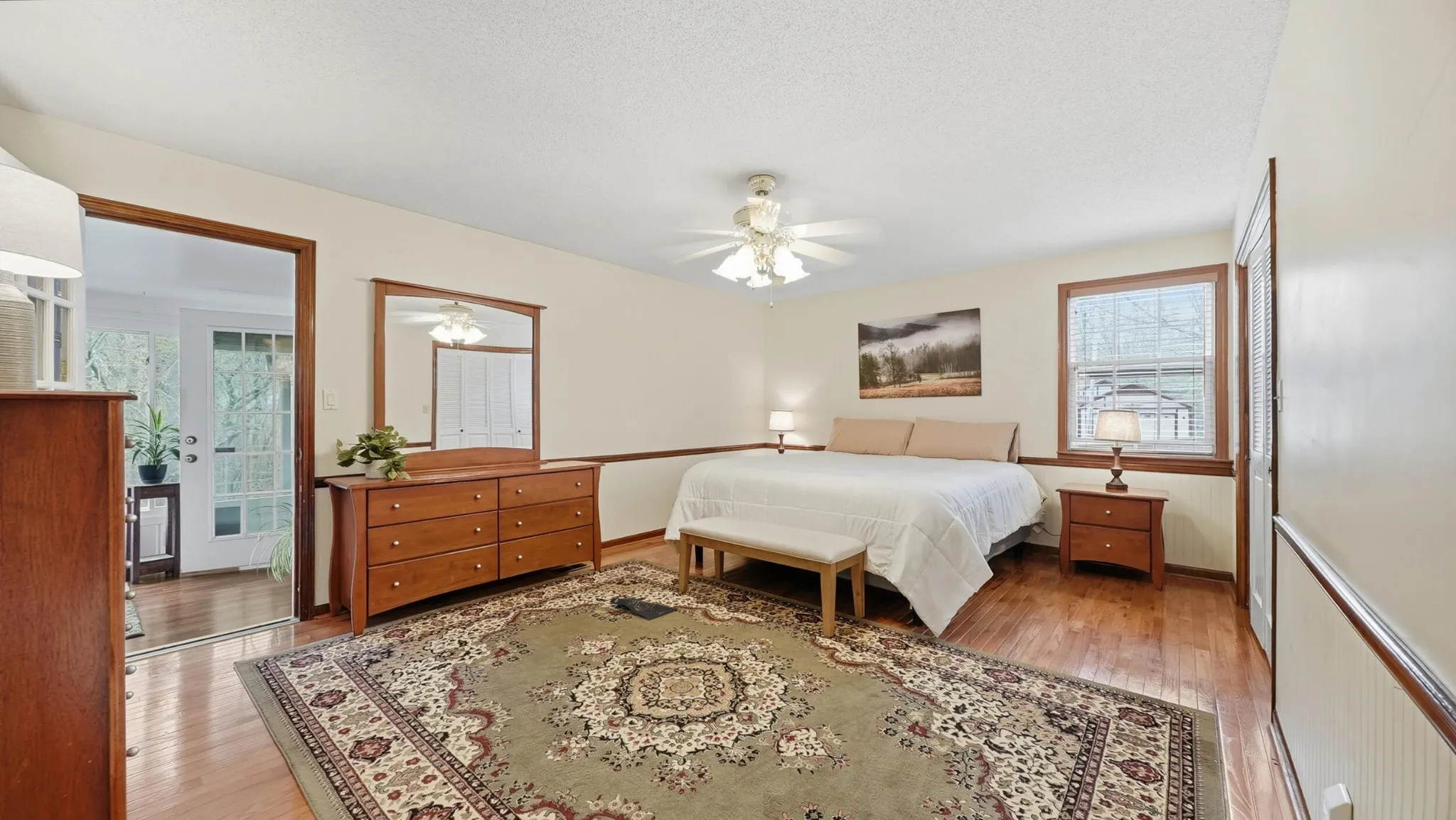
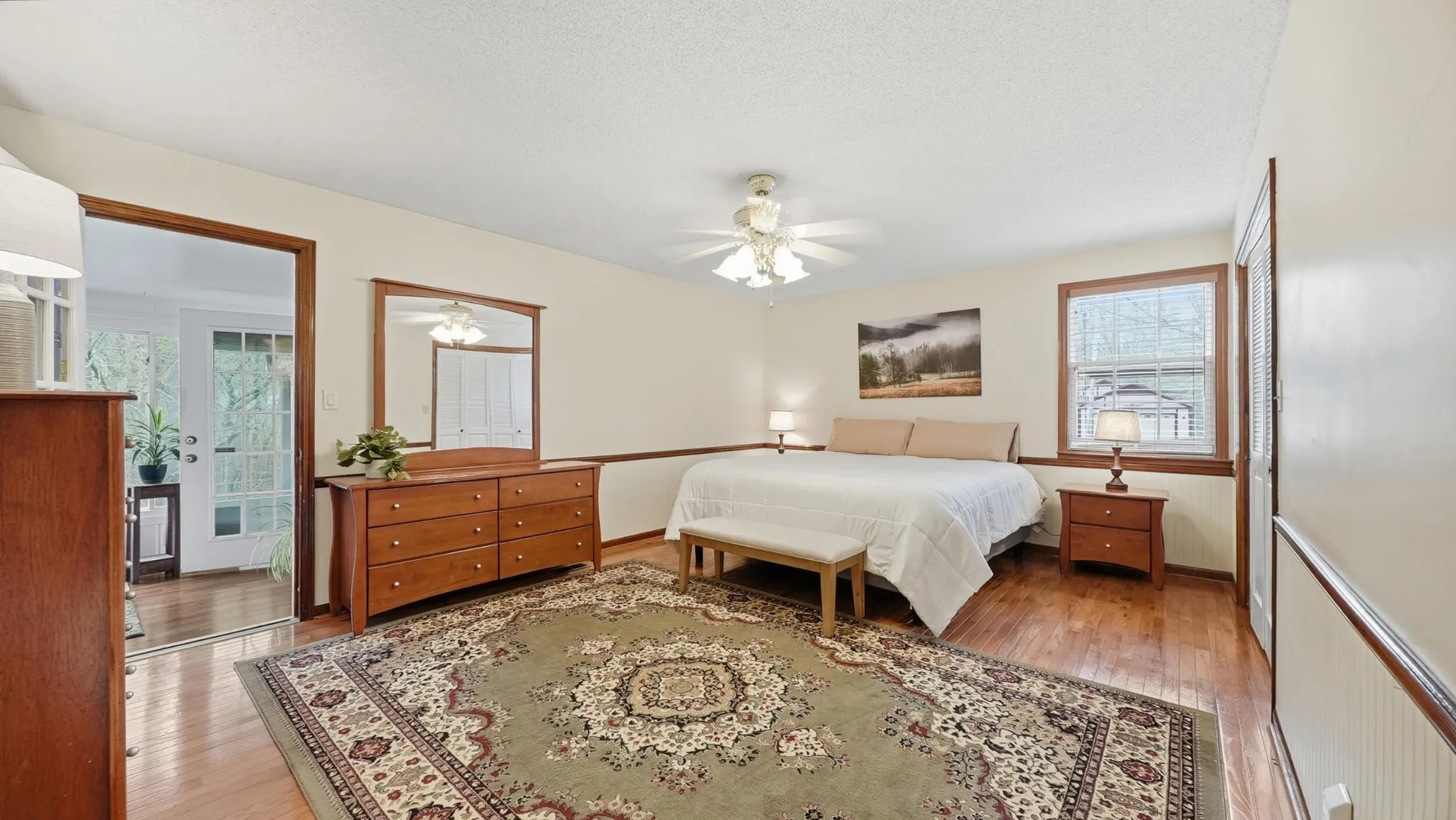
- bag (643, 604)
